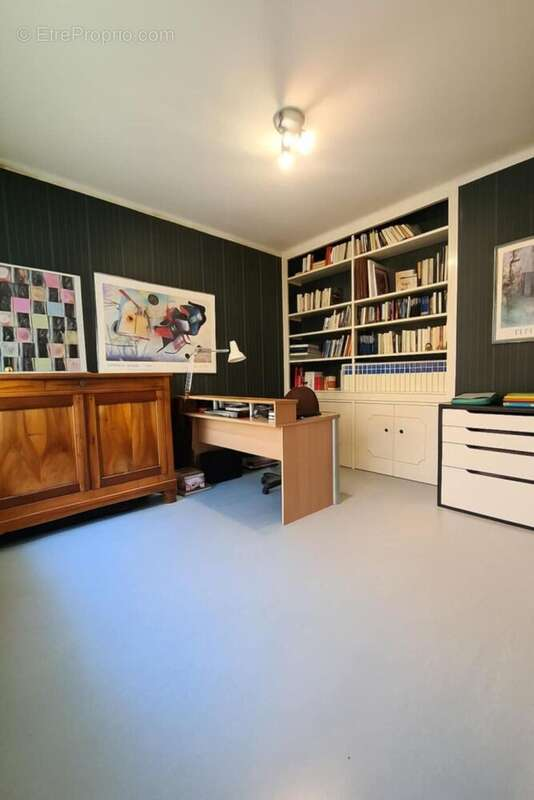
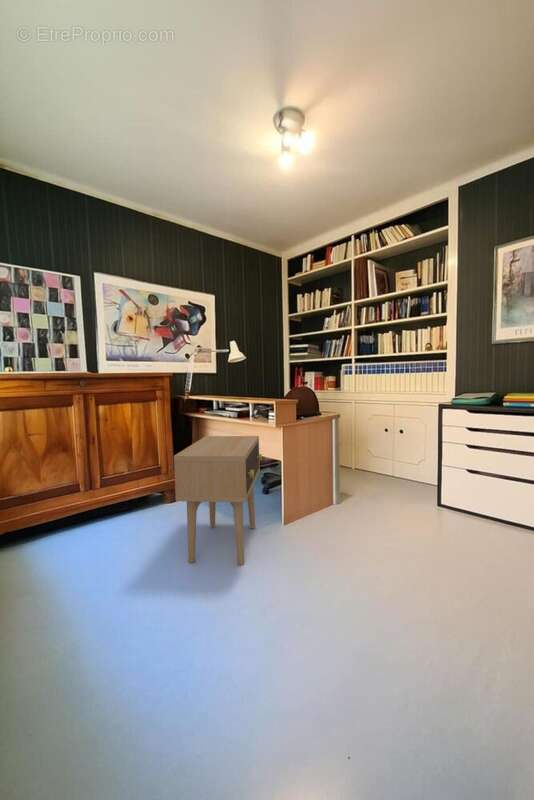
+ side table (225, 494)
